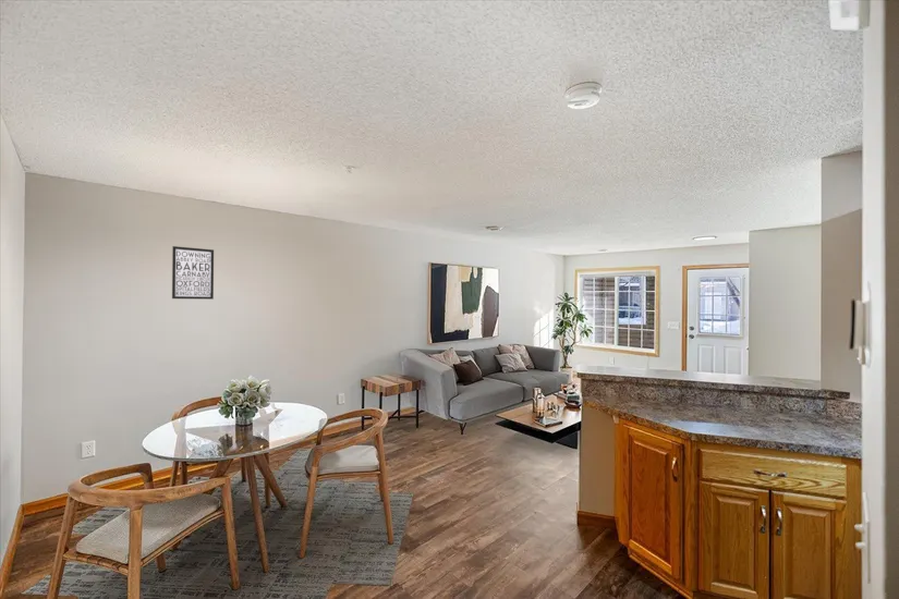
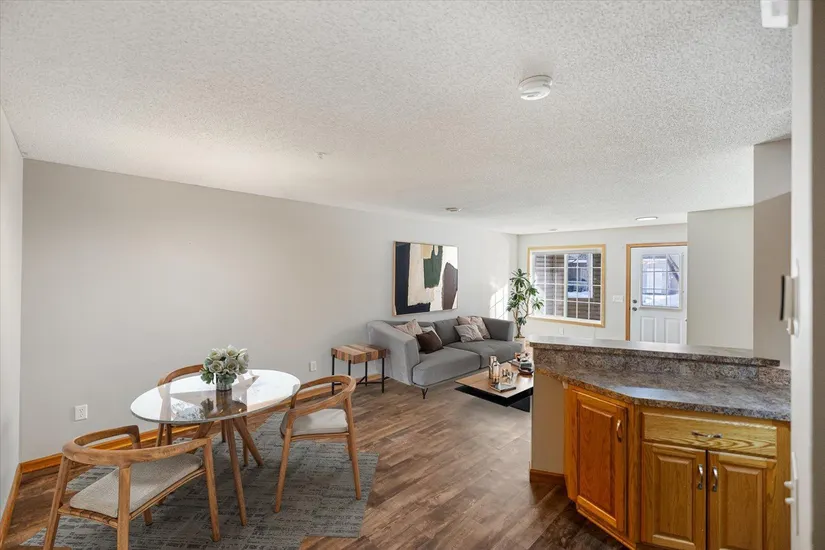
- wall art (193, 273)
